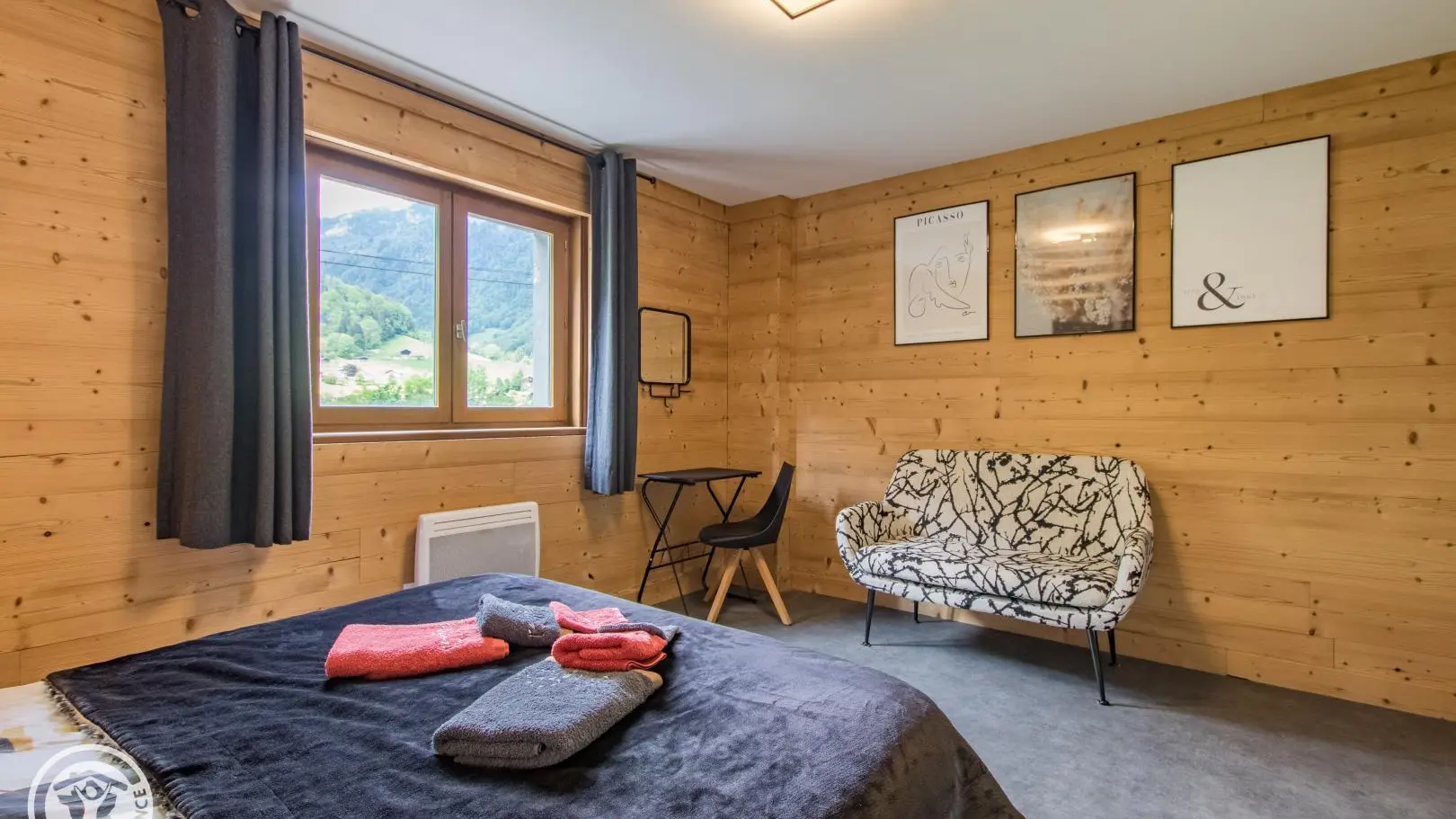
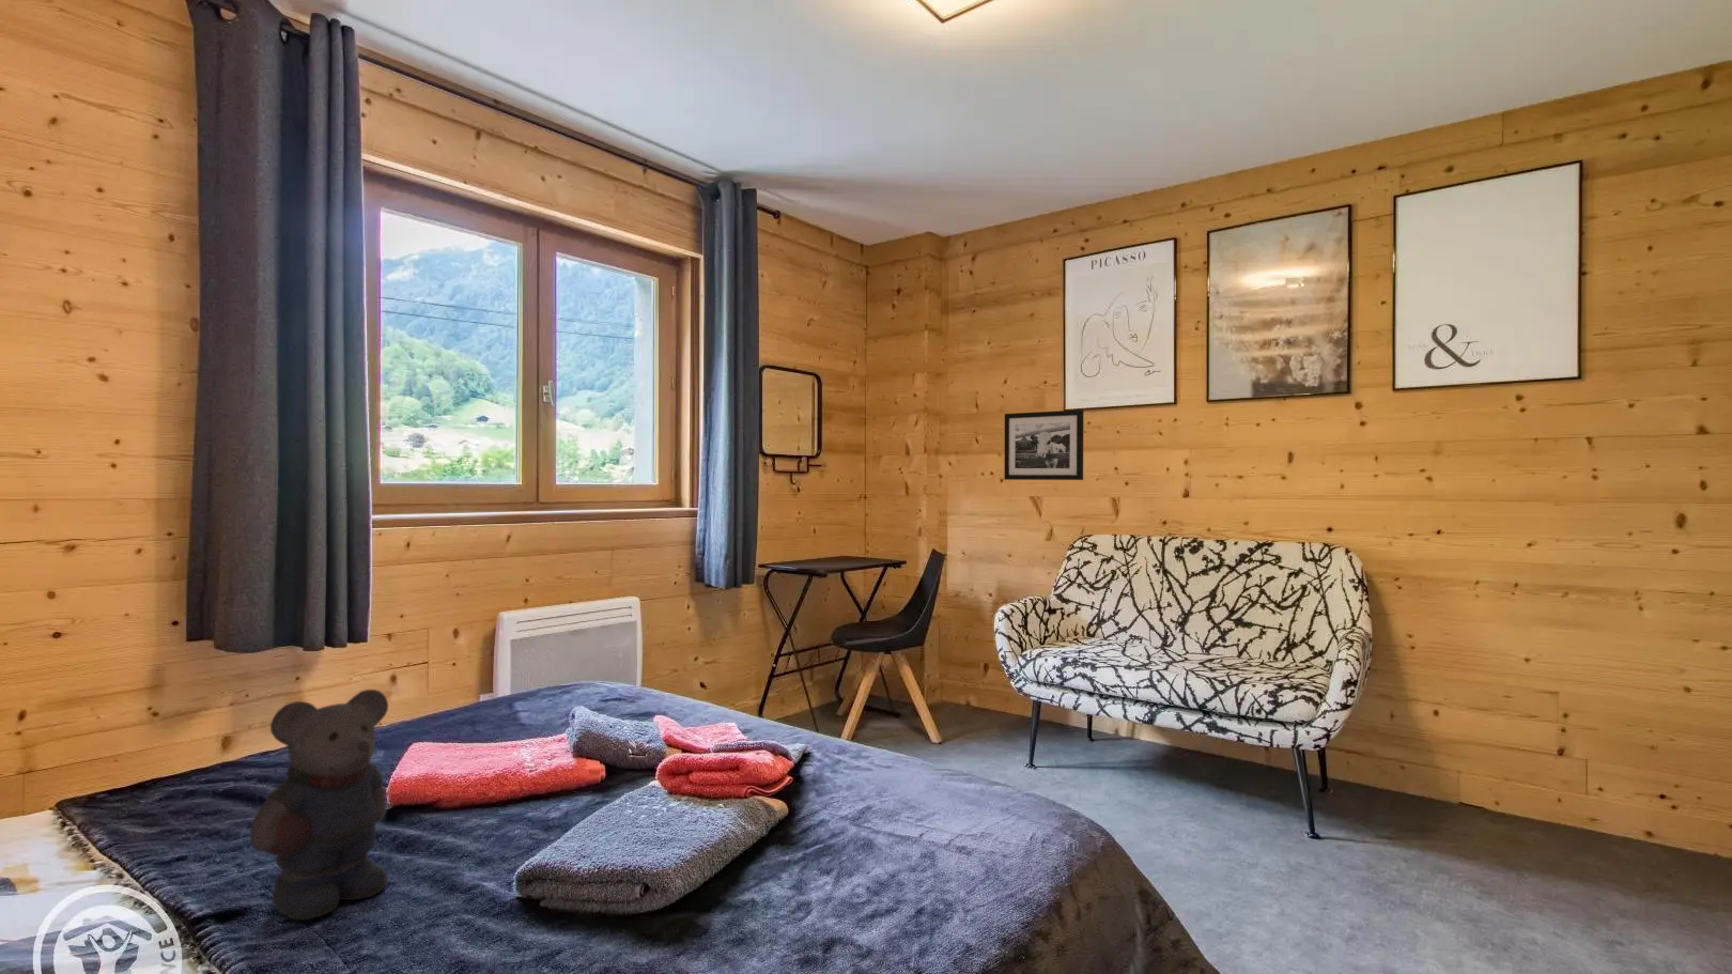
+ bear (318, 793)
+ picture frame (1042, 446)
